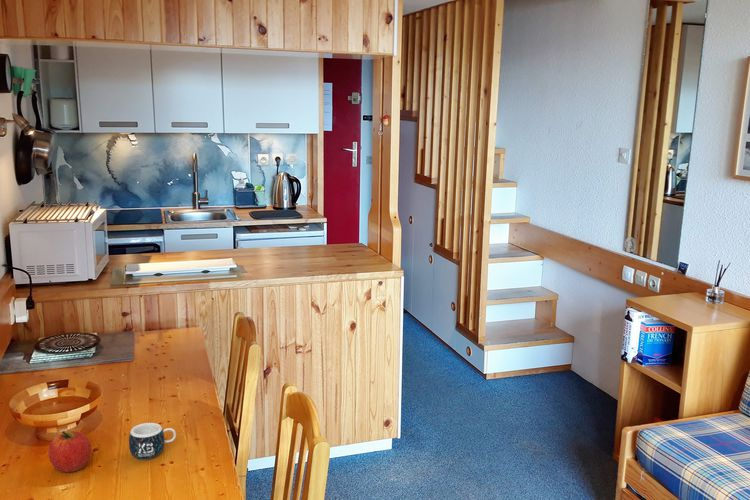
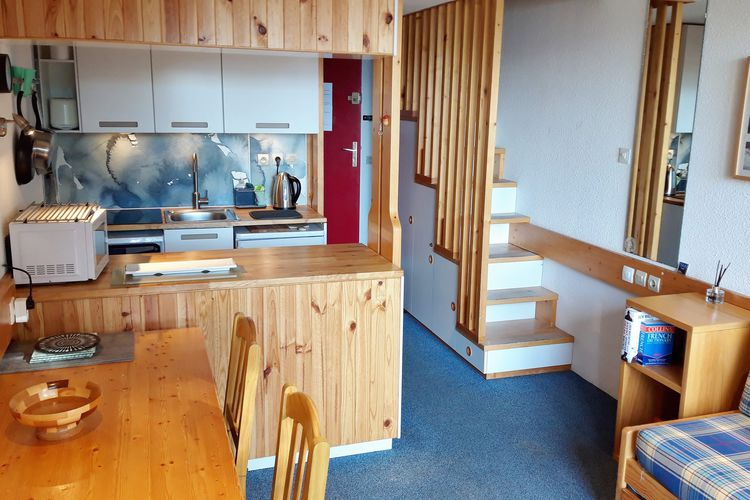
- apple (70, 449)
- mug (152, 440)
